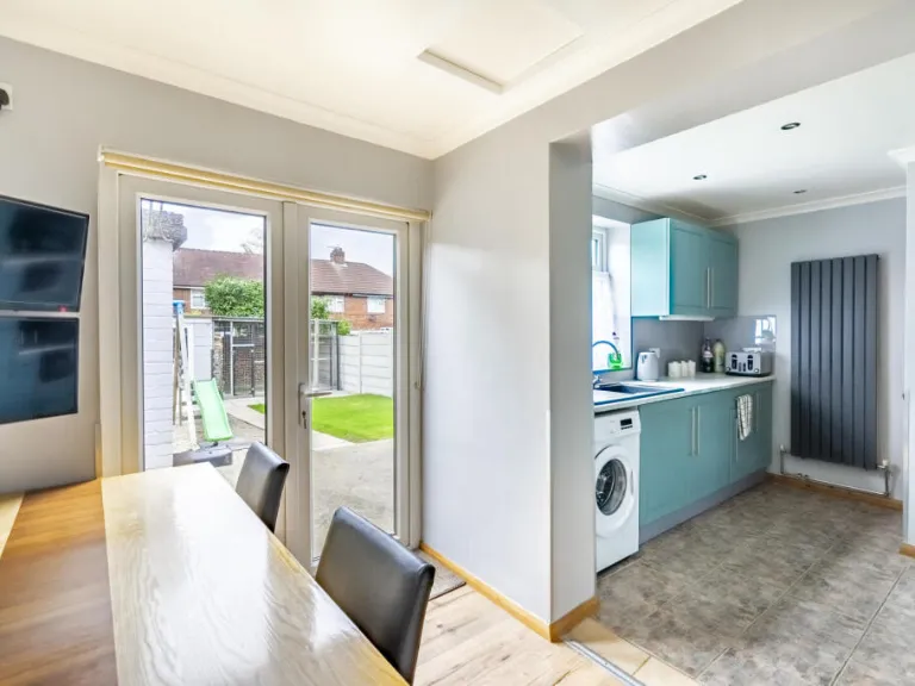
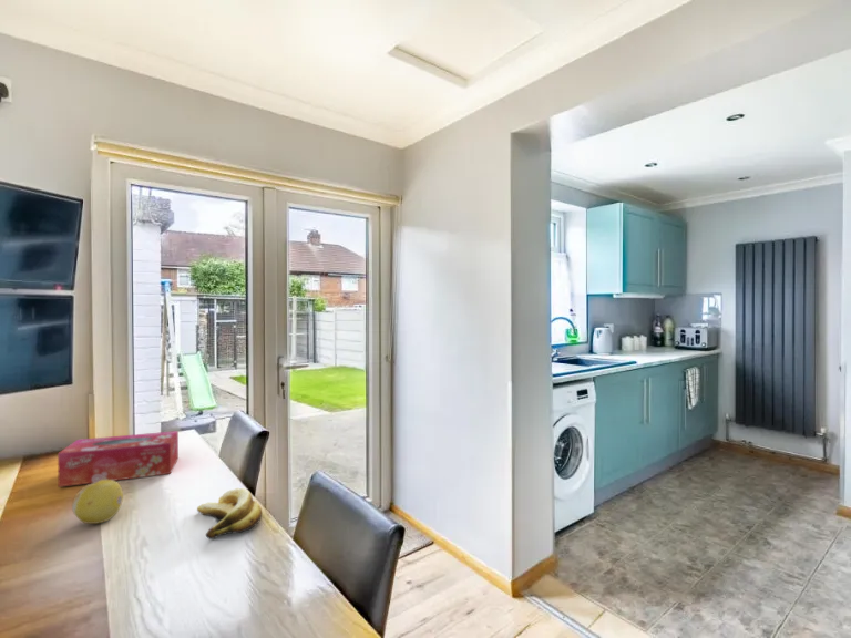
+ fruit (98, 501)
+ banana (223, 508)
+ tissue box (123, 456)
